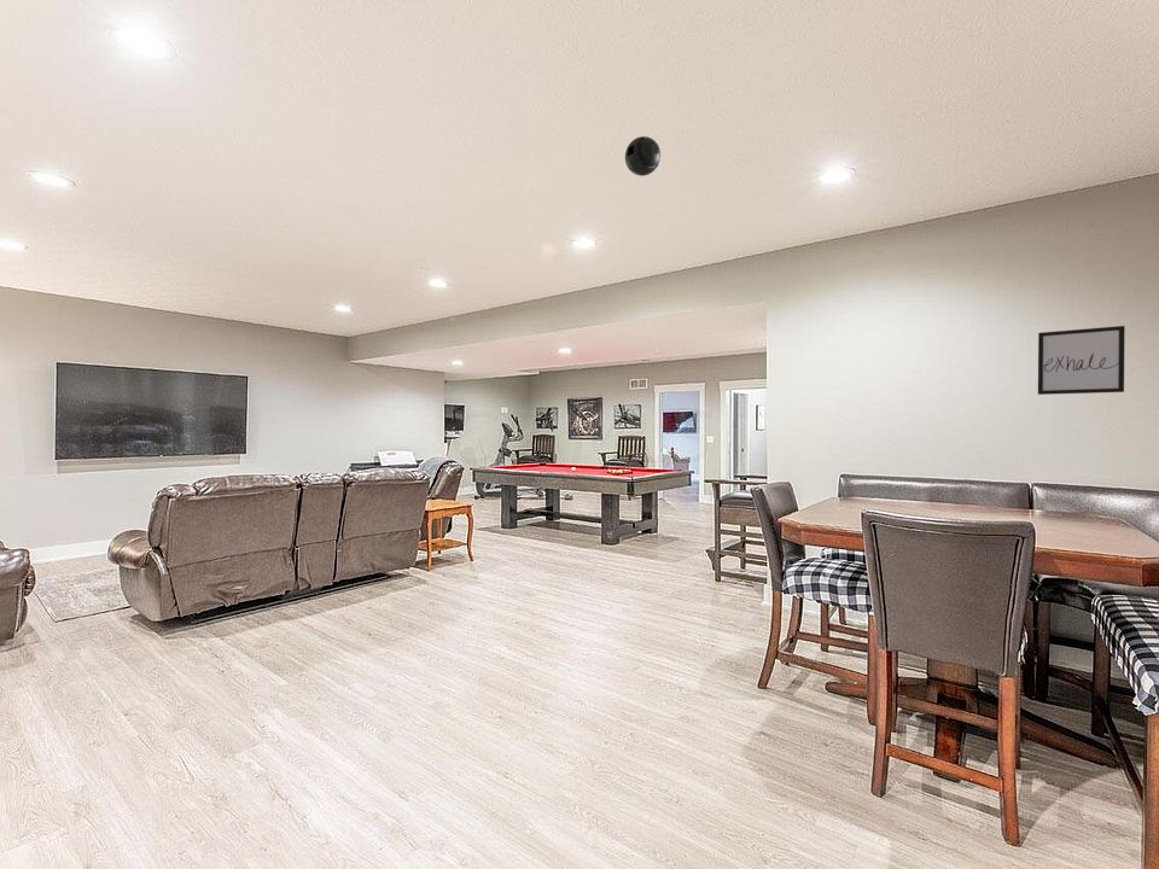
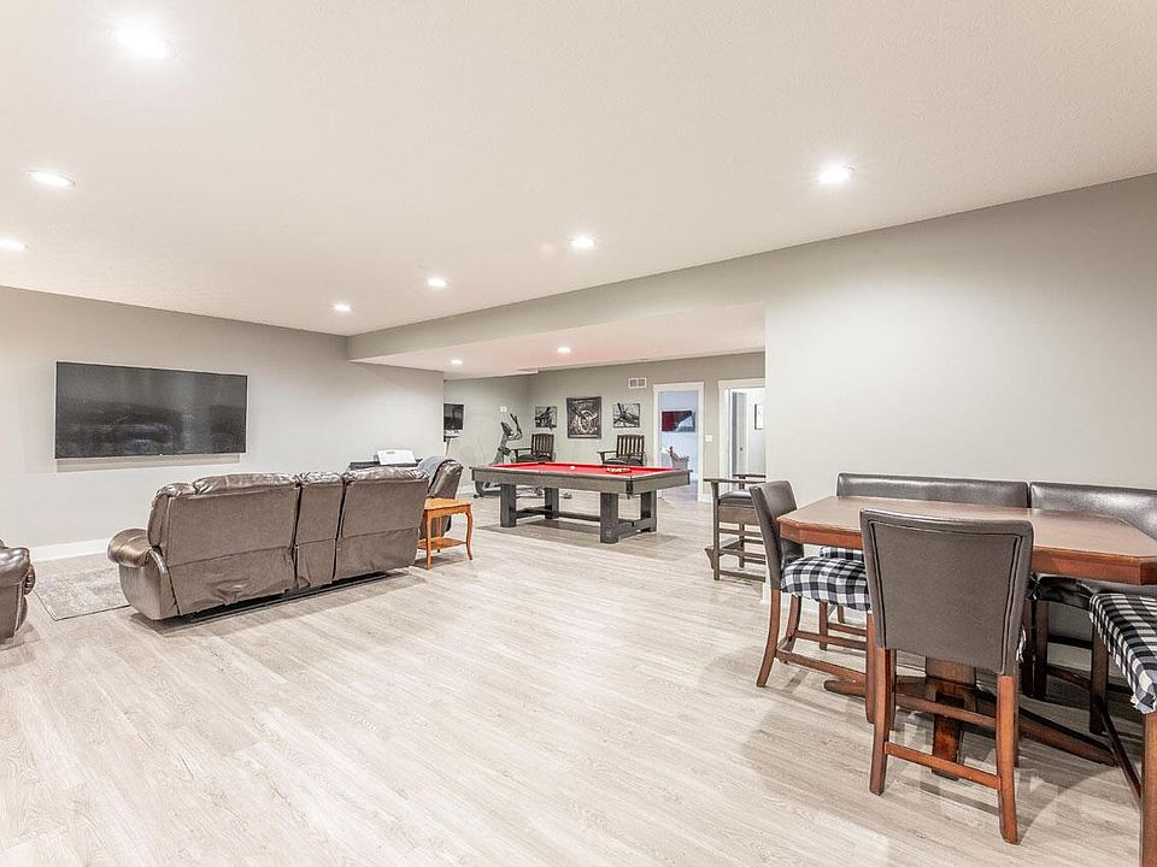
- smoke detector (642, 156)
- wall art (1079, 361)
